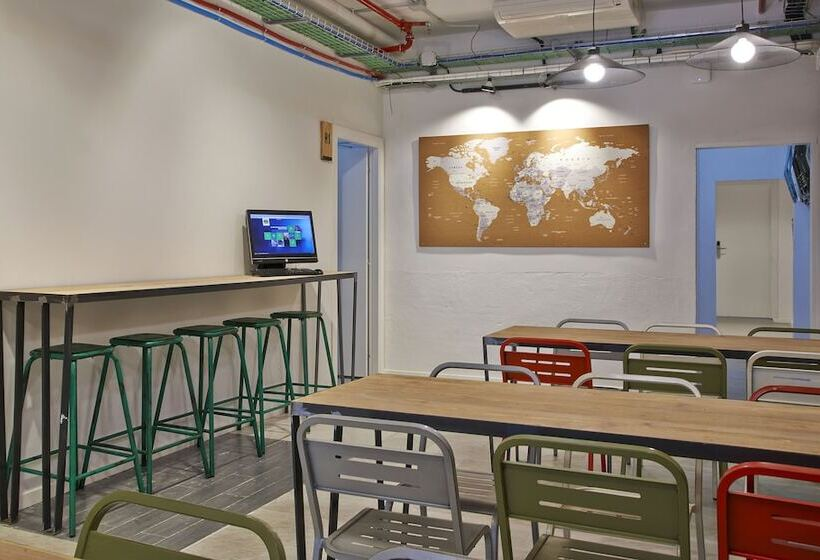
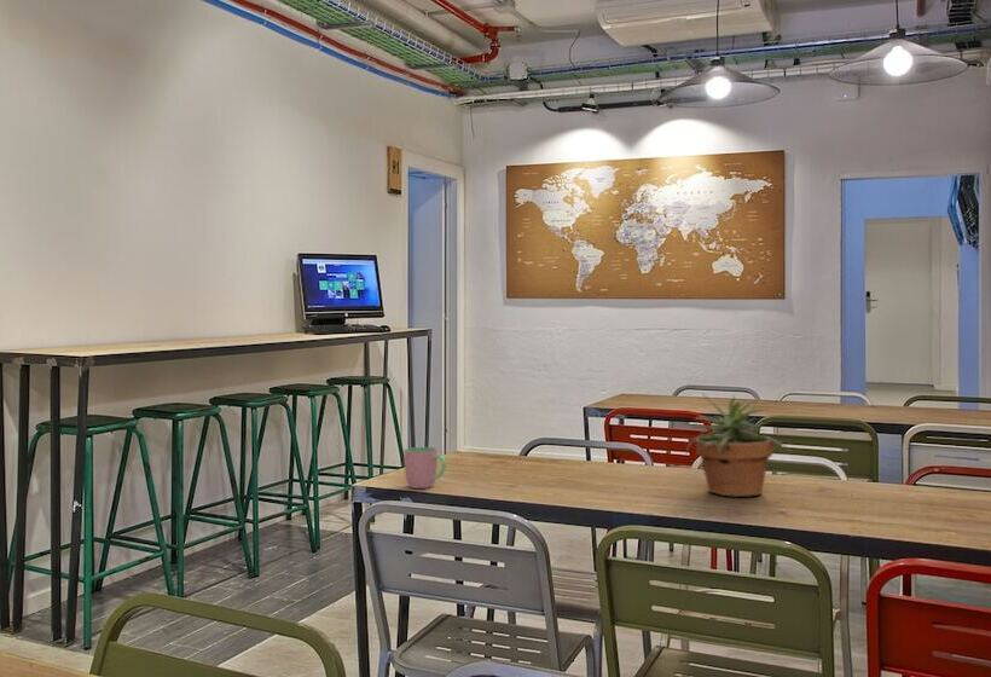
+ cup (425, 468)
+ potted plant (735, 442)
